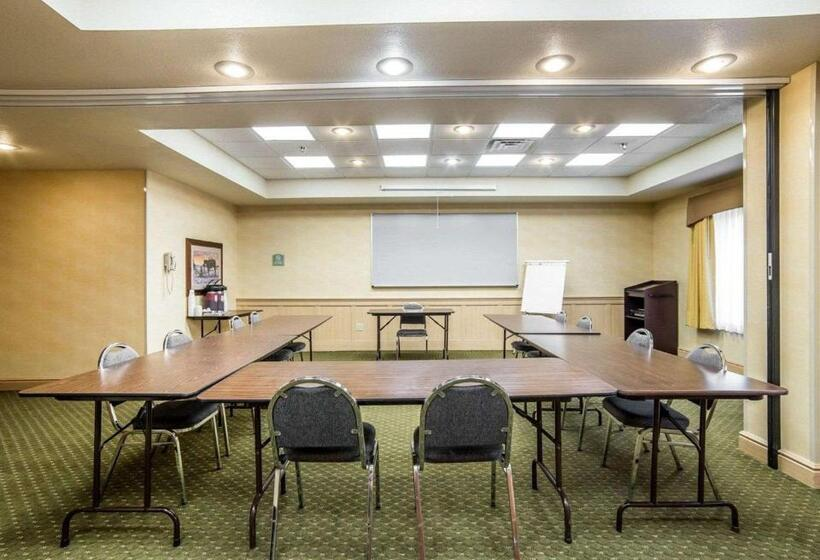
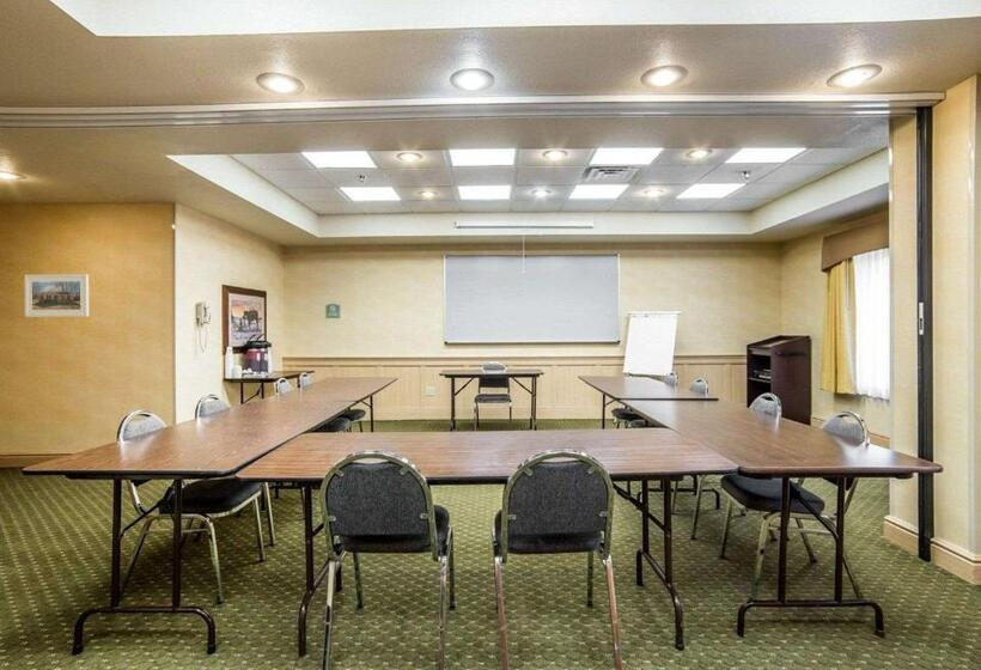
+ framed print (56, 296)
